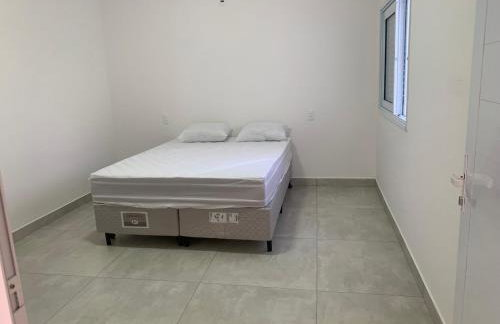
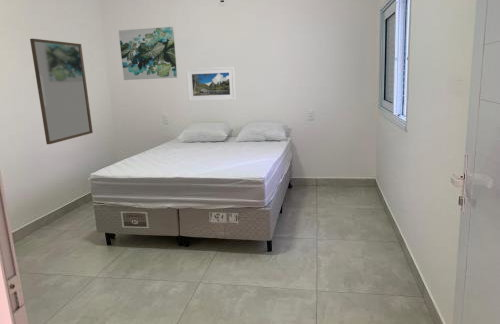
+ home mirror (64, 91)
+ wall art (148, 54)
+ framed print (210, 84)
